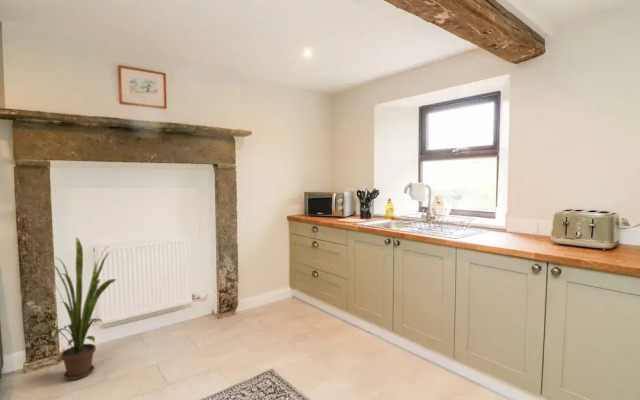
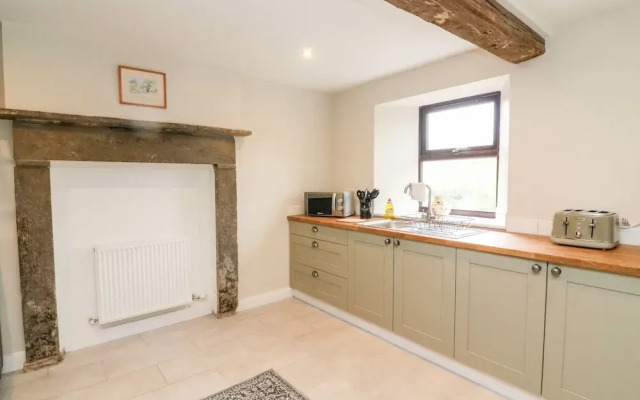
- house plant (73, 307)
